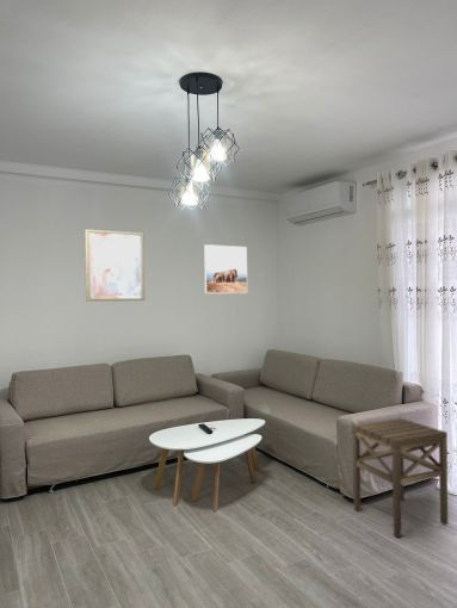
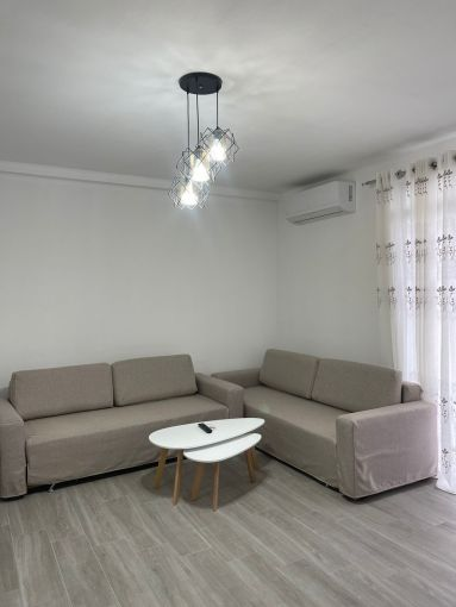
- side table (397, 472)
- wall art (116, 266)
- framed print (226, 269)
